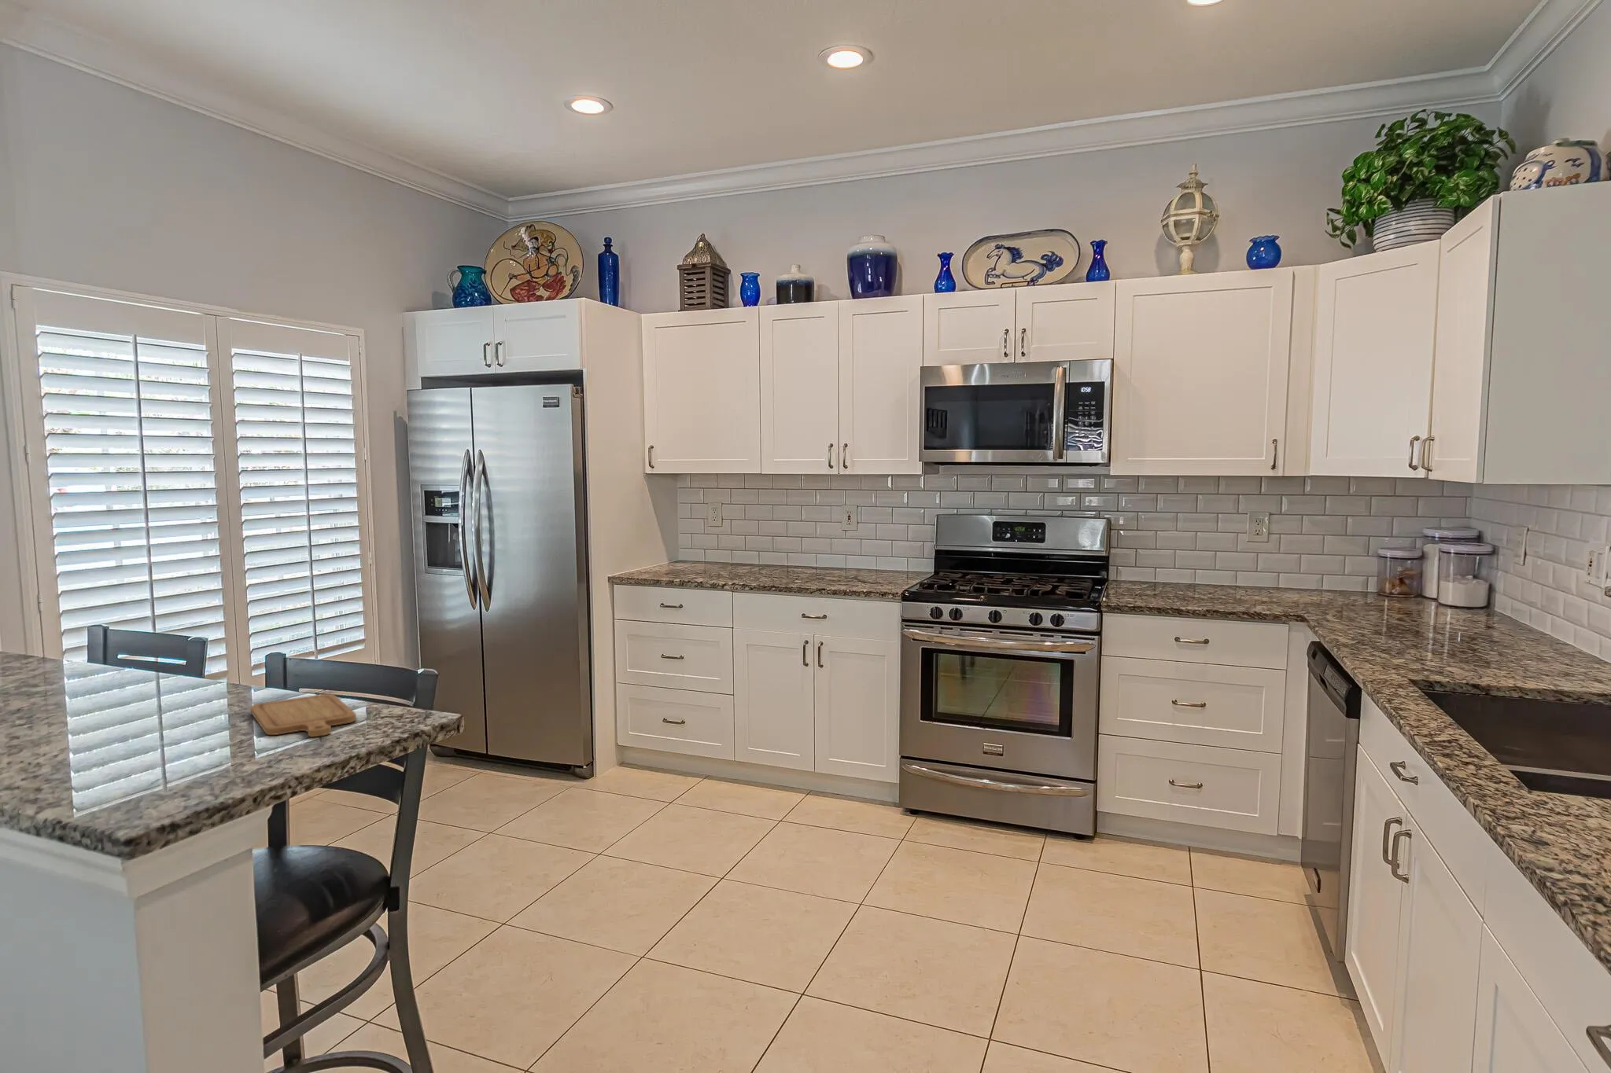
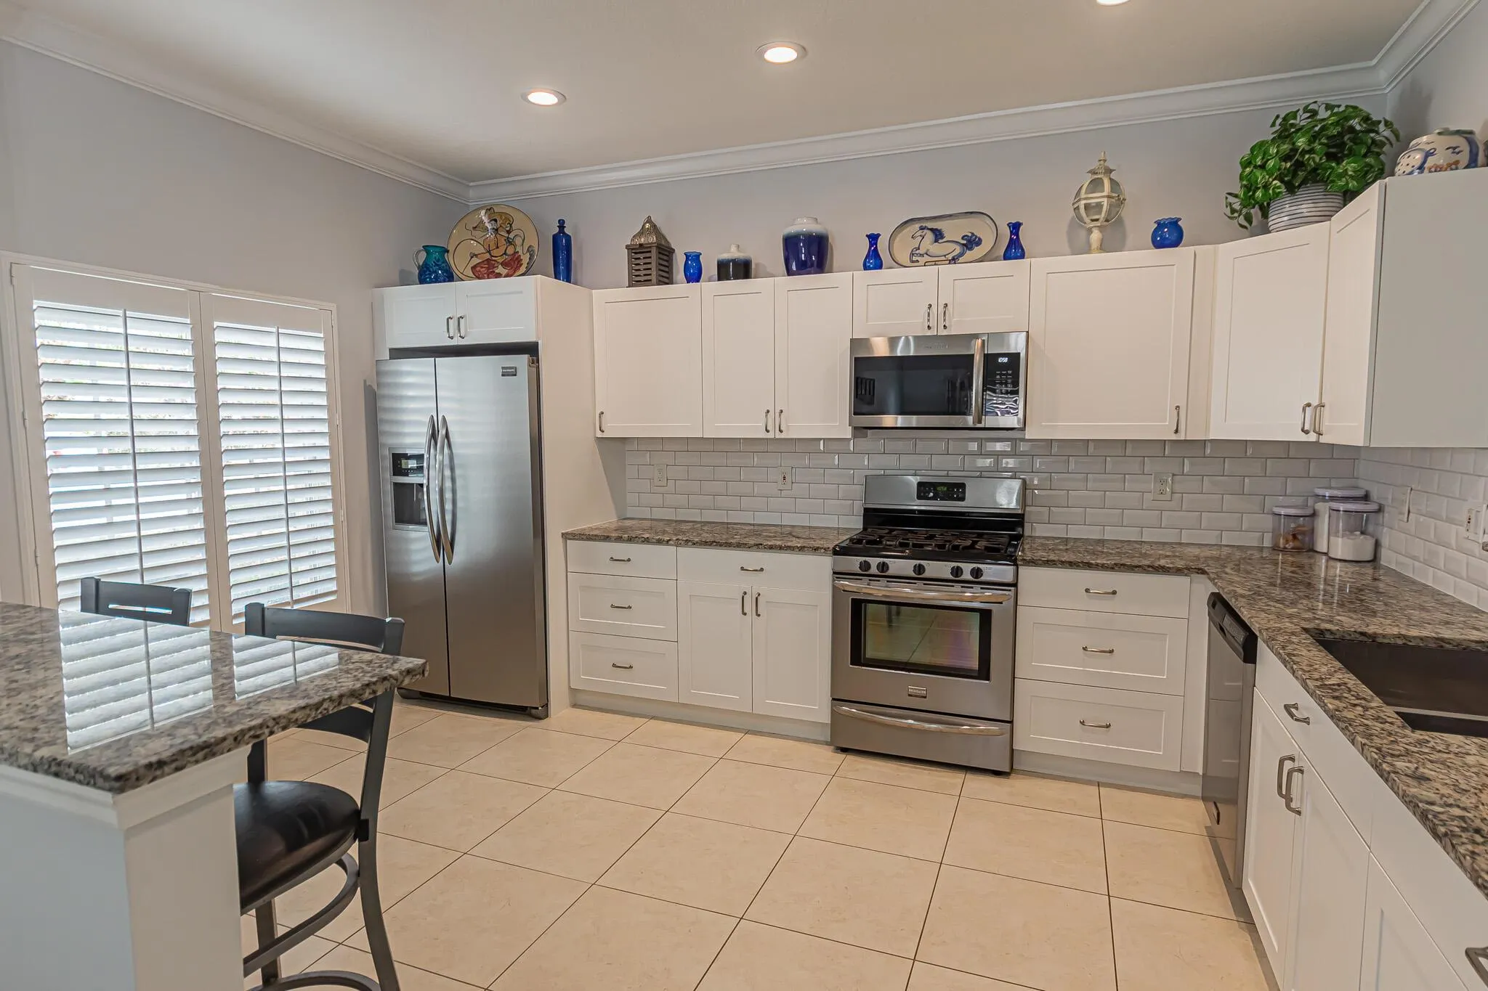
- chopping board (305, 715)
